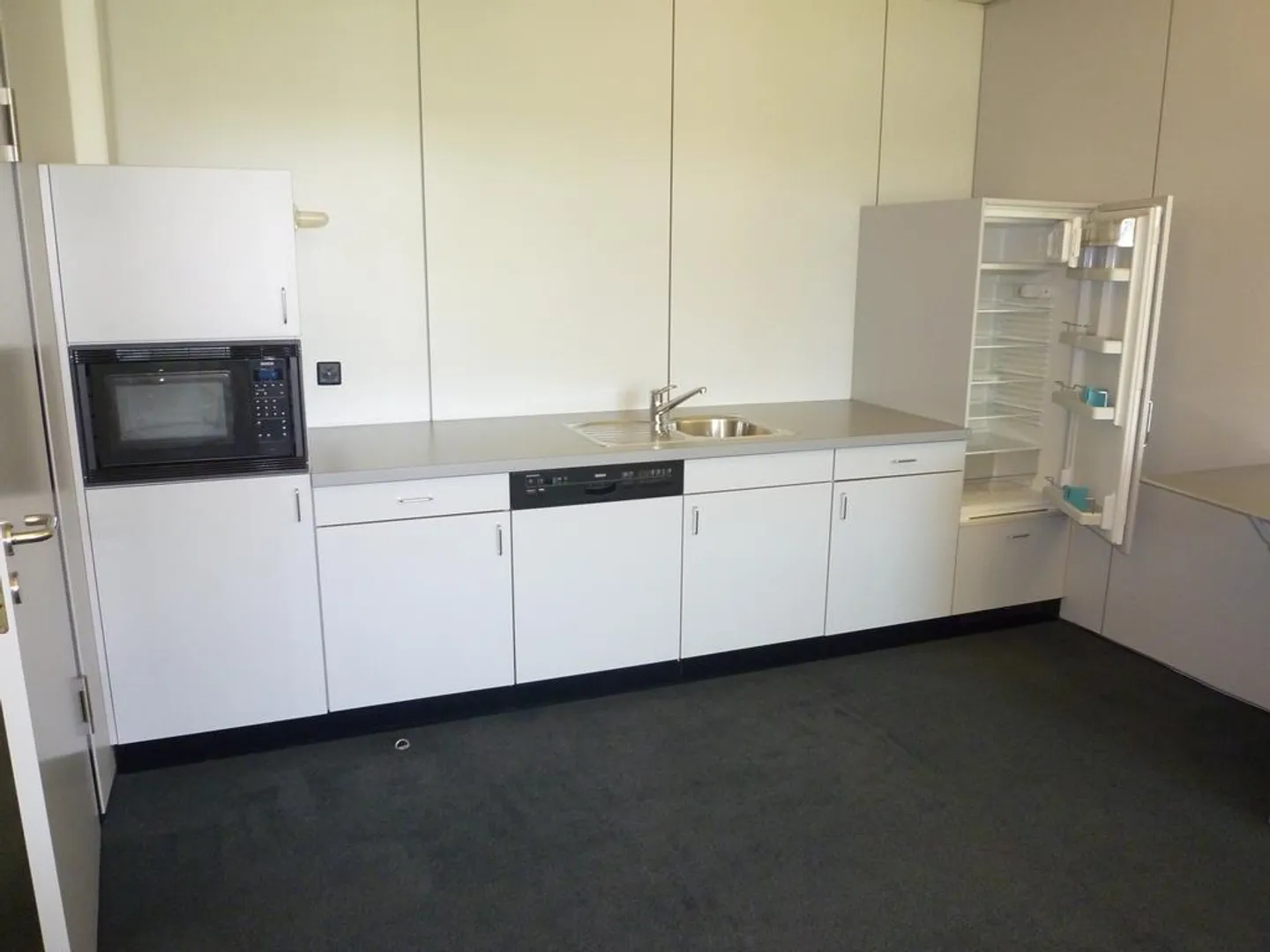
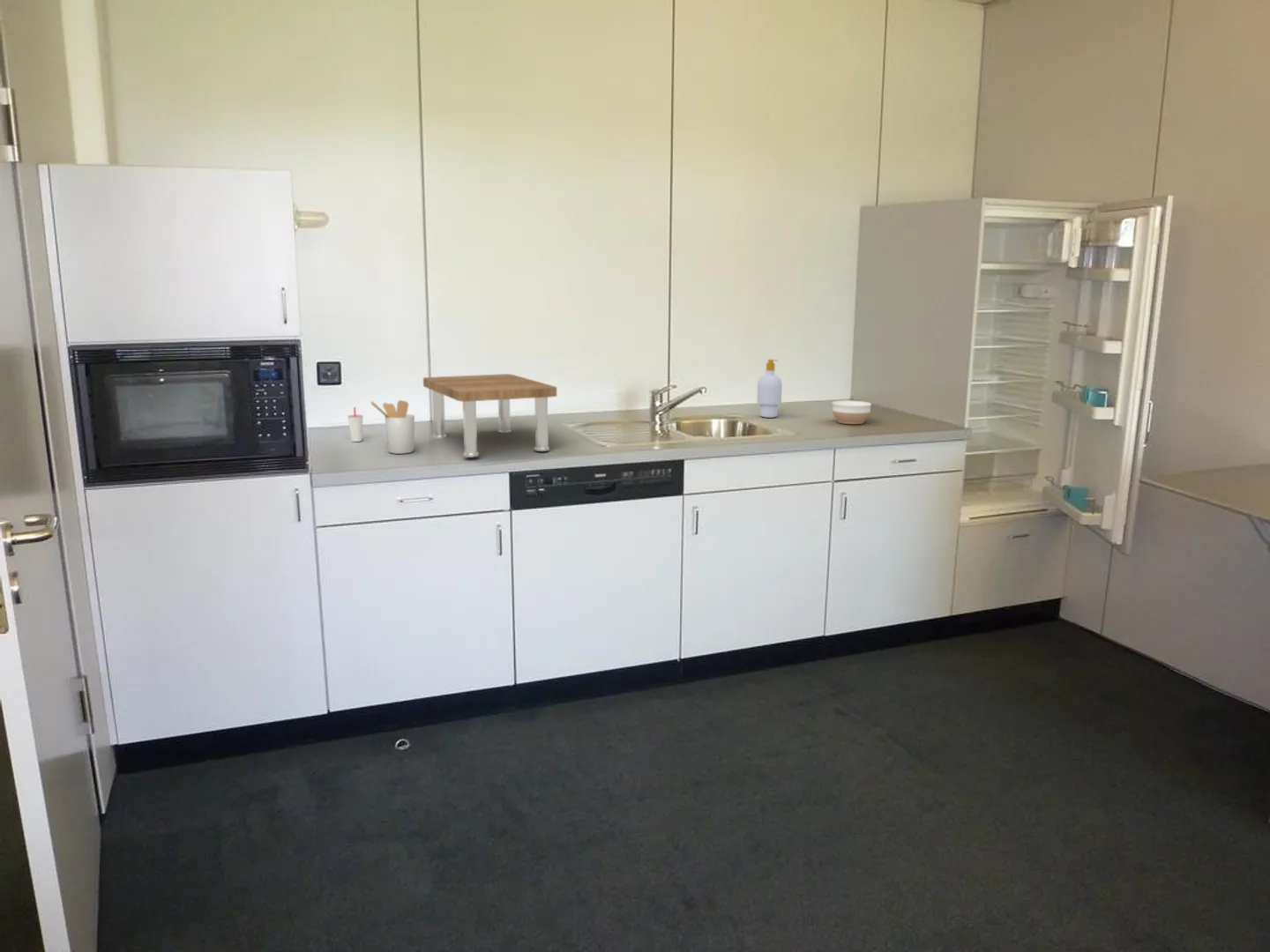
+ bowl (851, 413)
+ soap bottle (769, 388)
+ cup (355, 424)
+ cutting board (498, 413)
+ utensil holder (392, 425)
